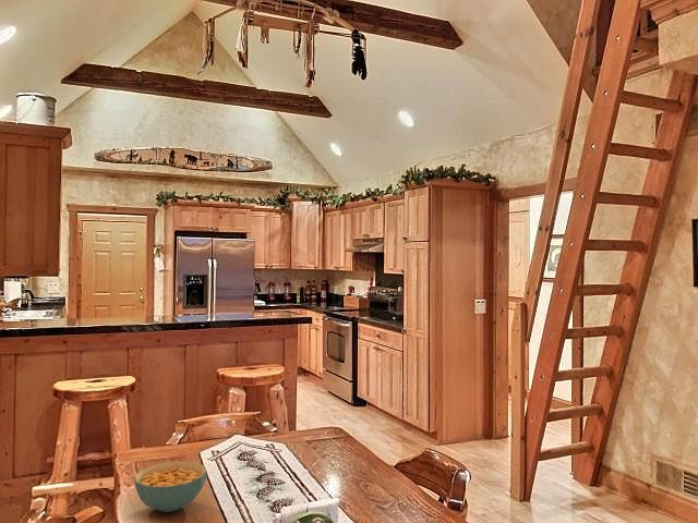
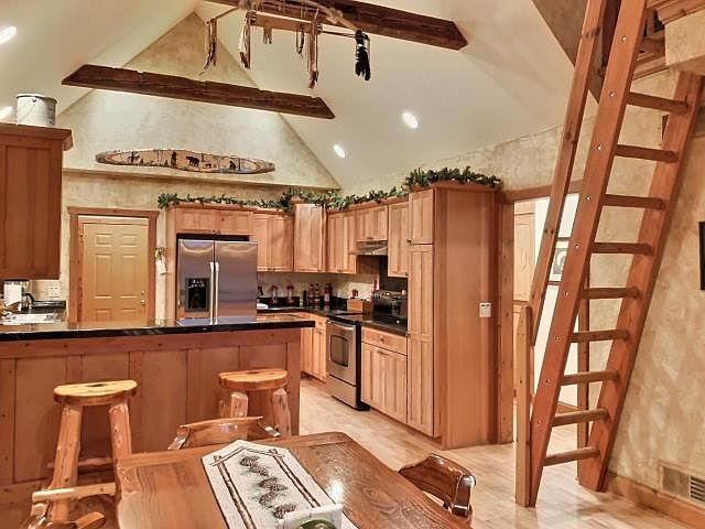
- cereal bowl (170, 490)
